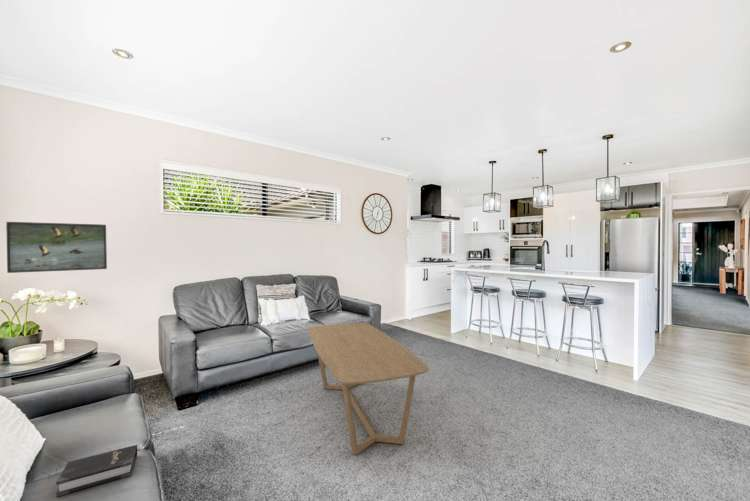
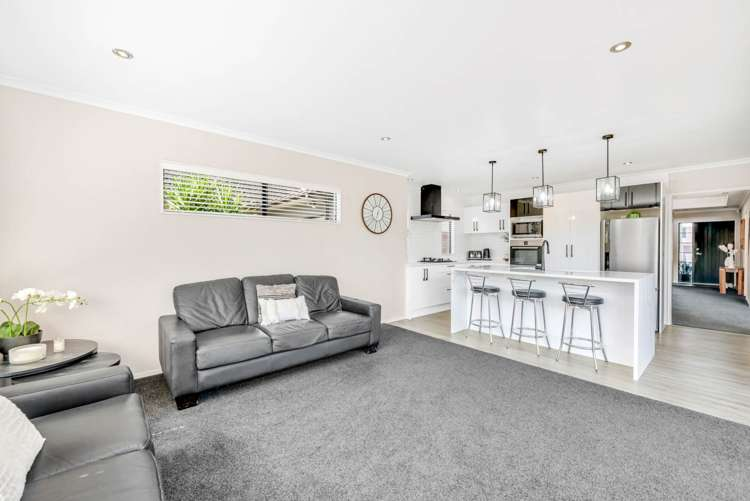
- hardback book (100, 467)
- coffee table (357, 377)
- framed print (60, 247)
